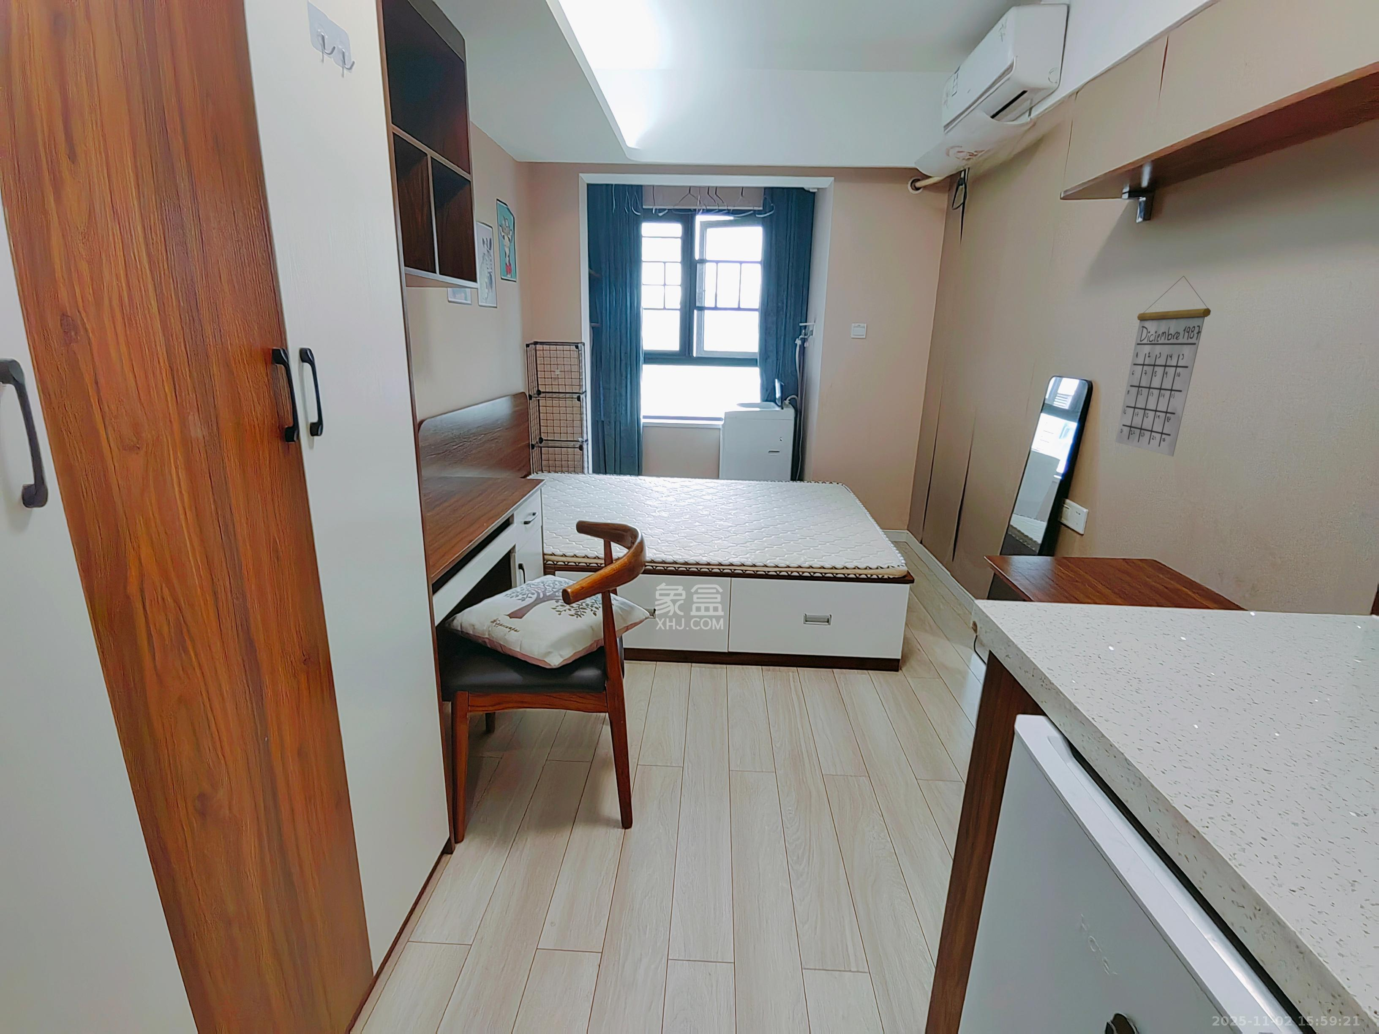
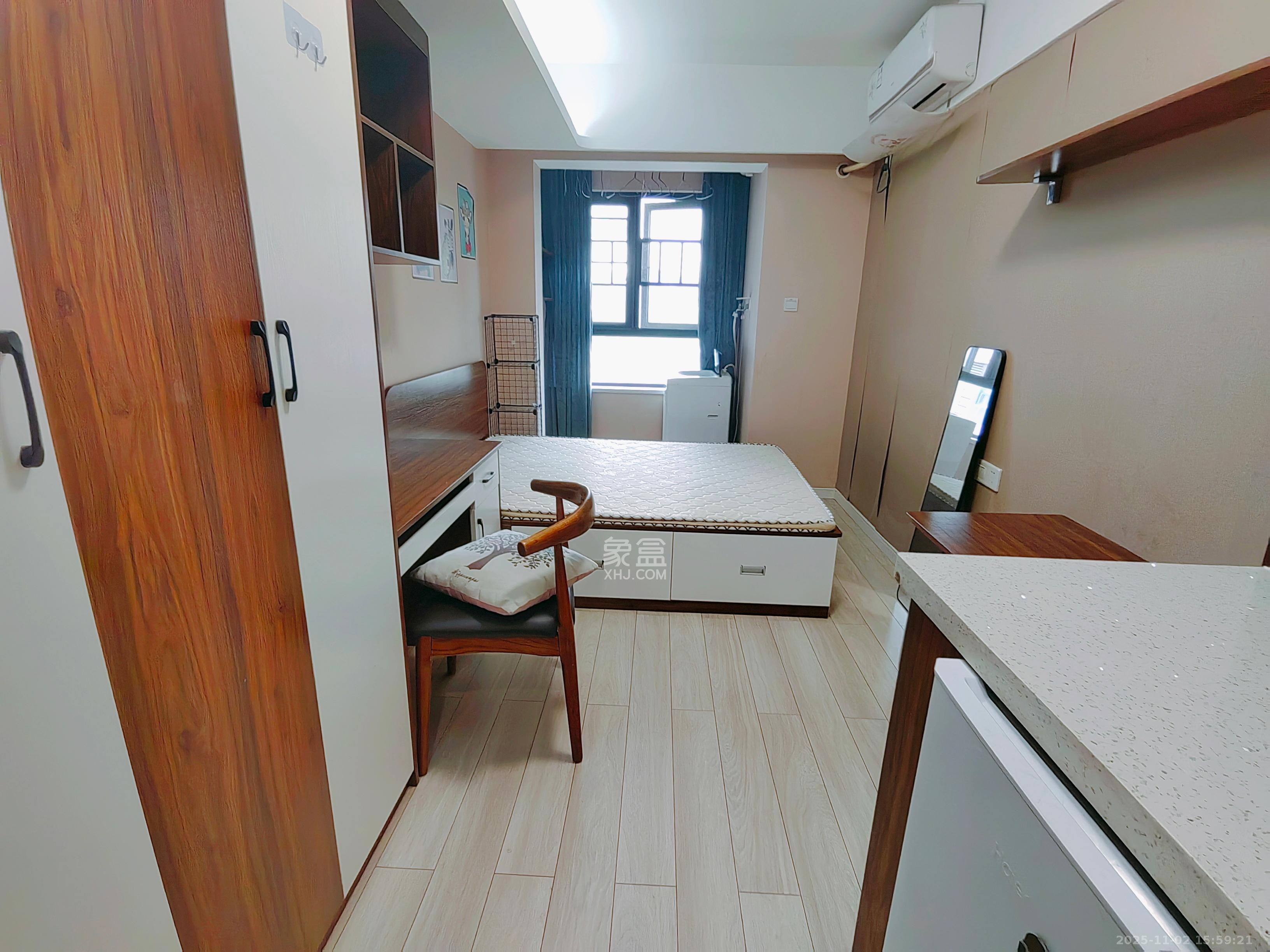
- calendar (1161, 365)
